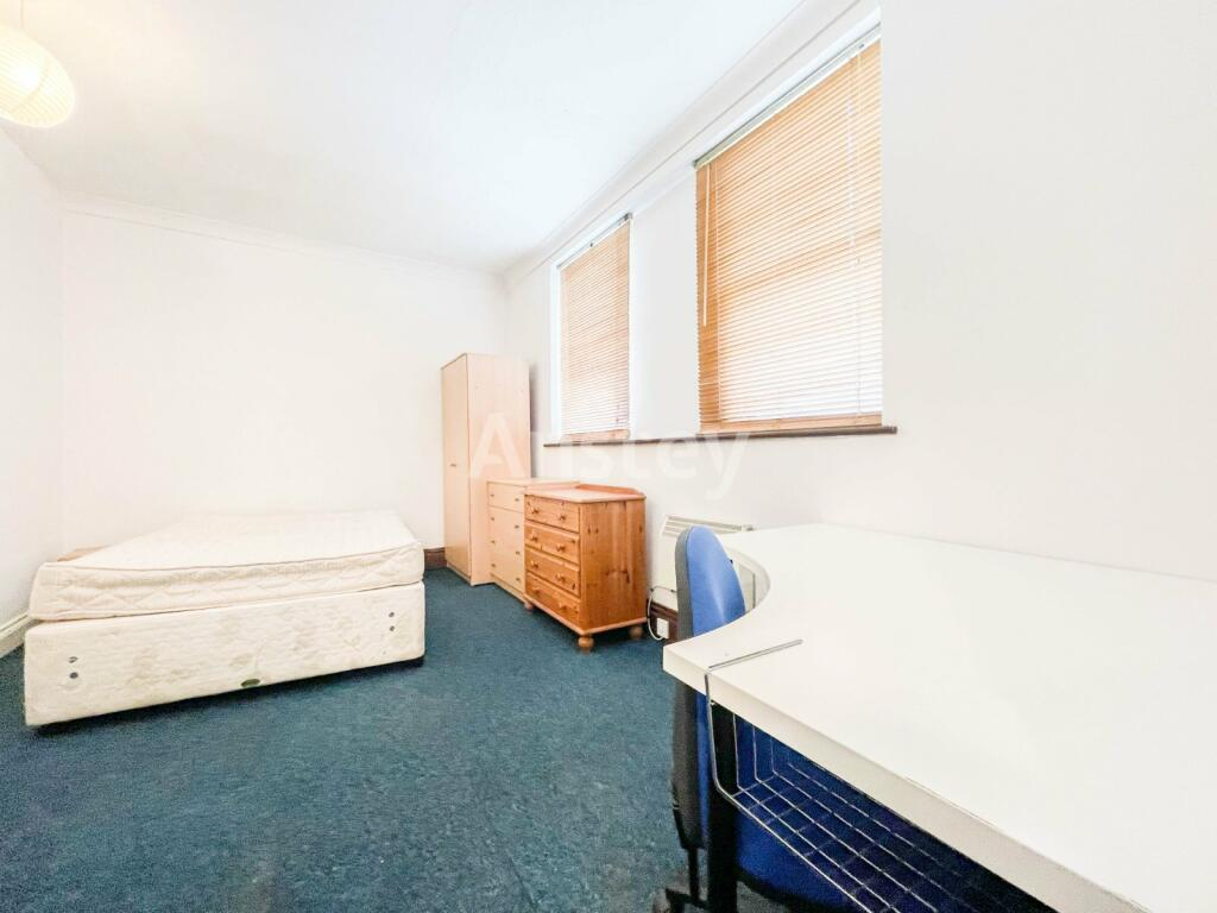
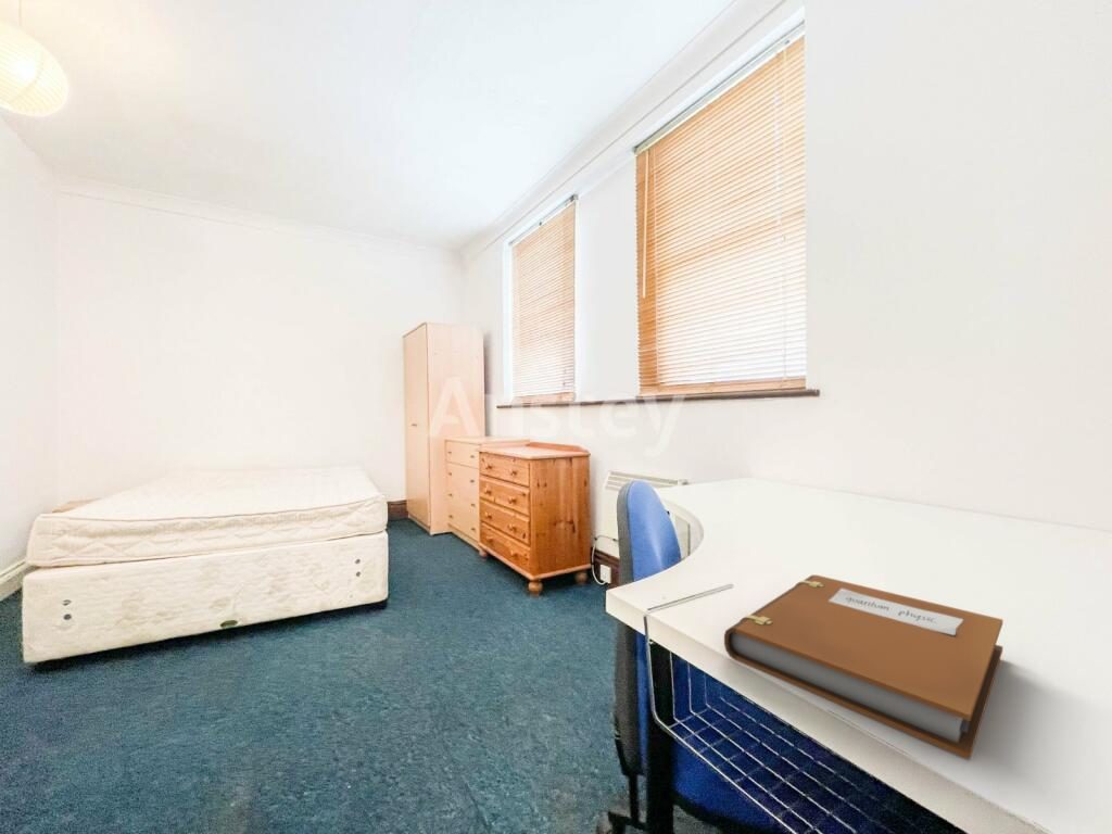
+ notebook (864, 635)
